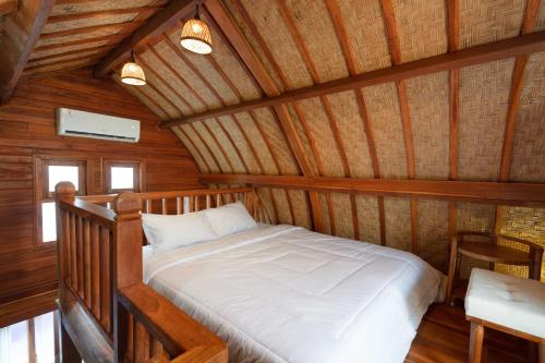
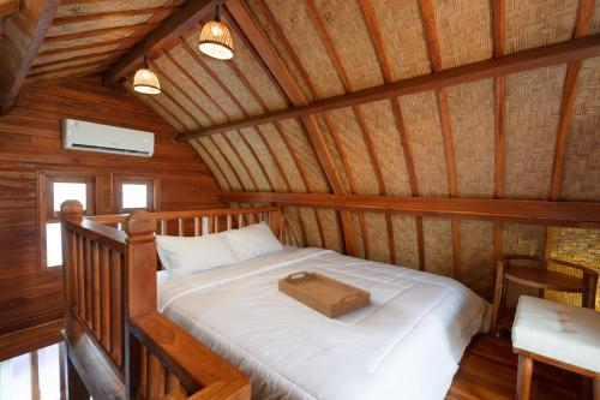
+ serving tray (320, 288)
